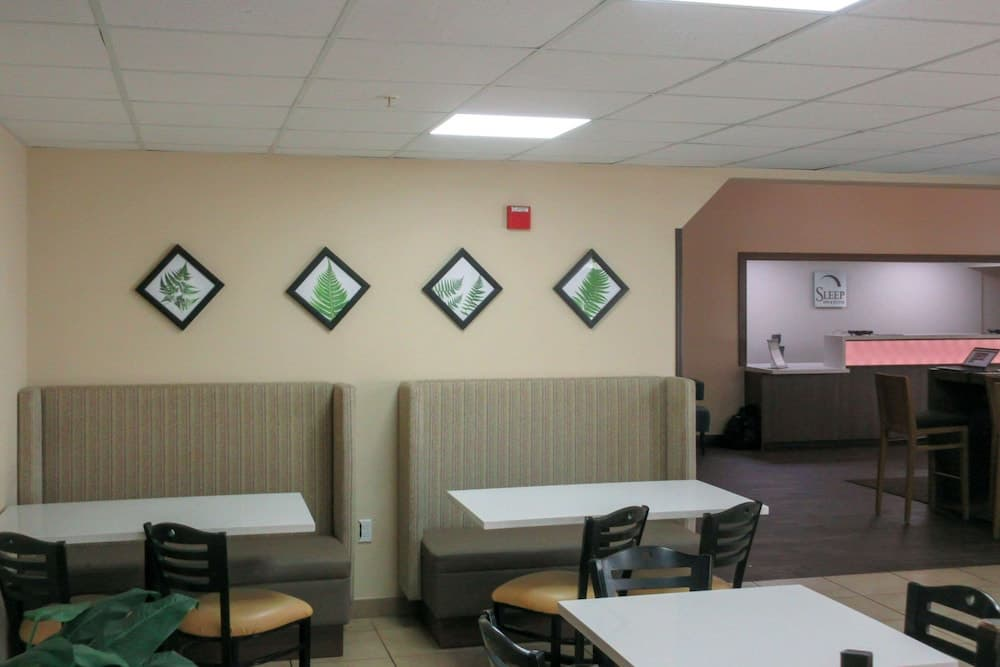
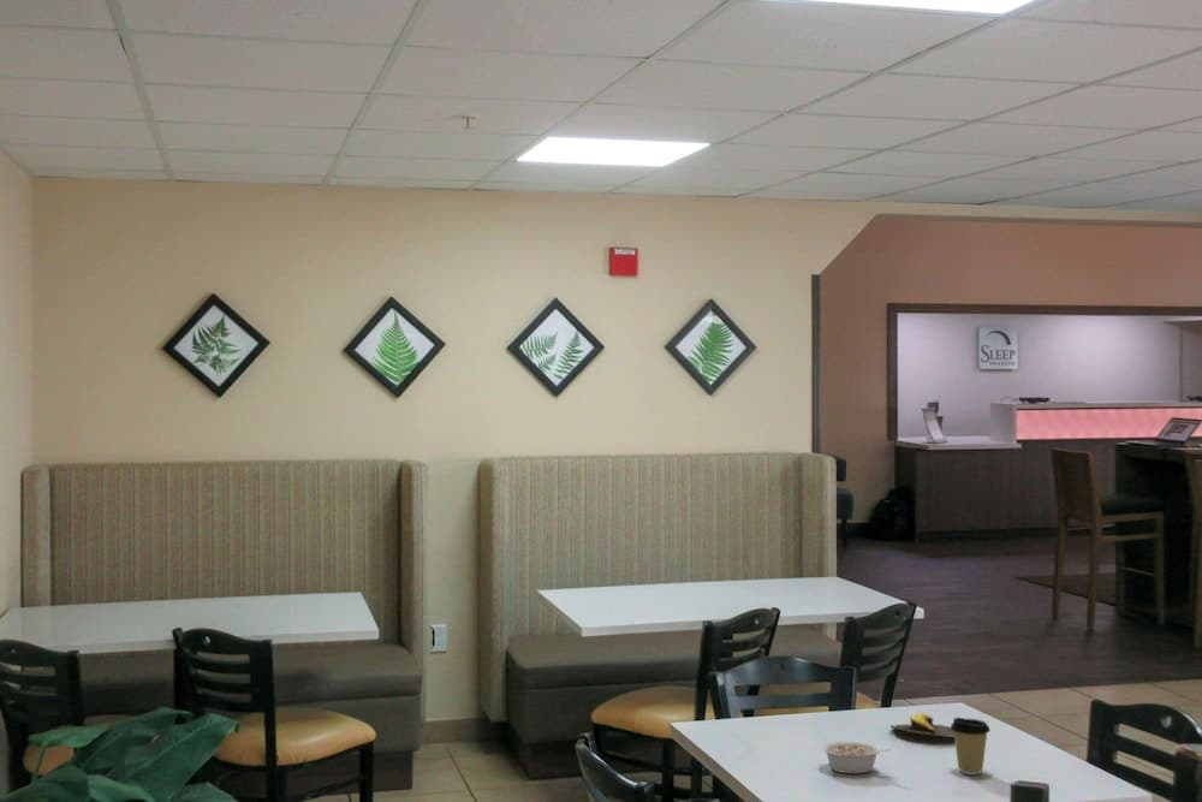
+ banana (928, 724)
+ legume (853, 755)
+ coffee cup (970, 745)
